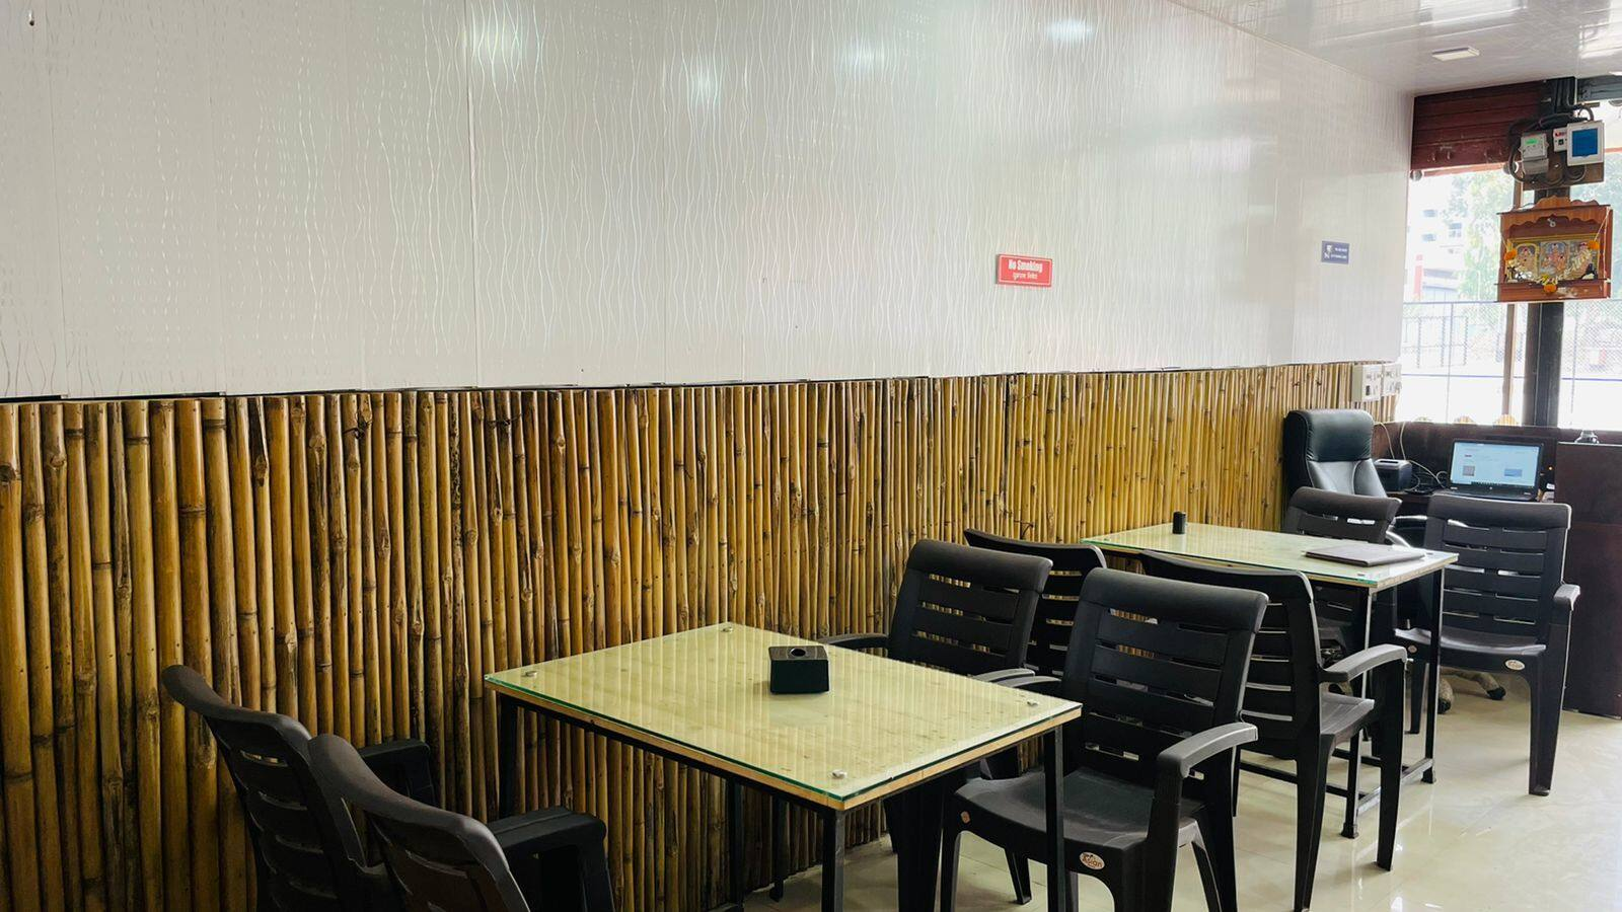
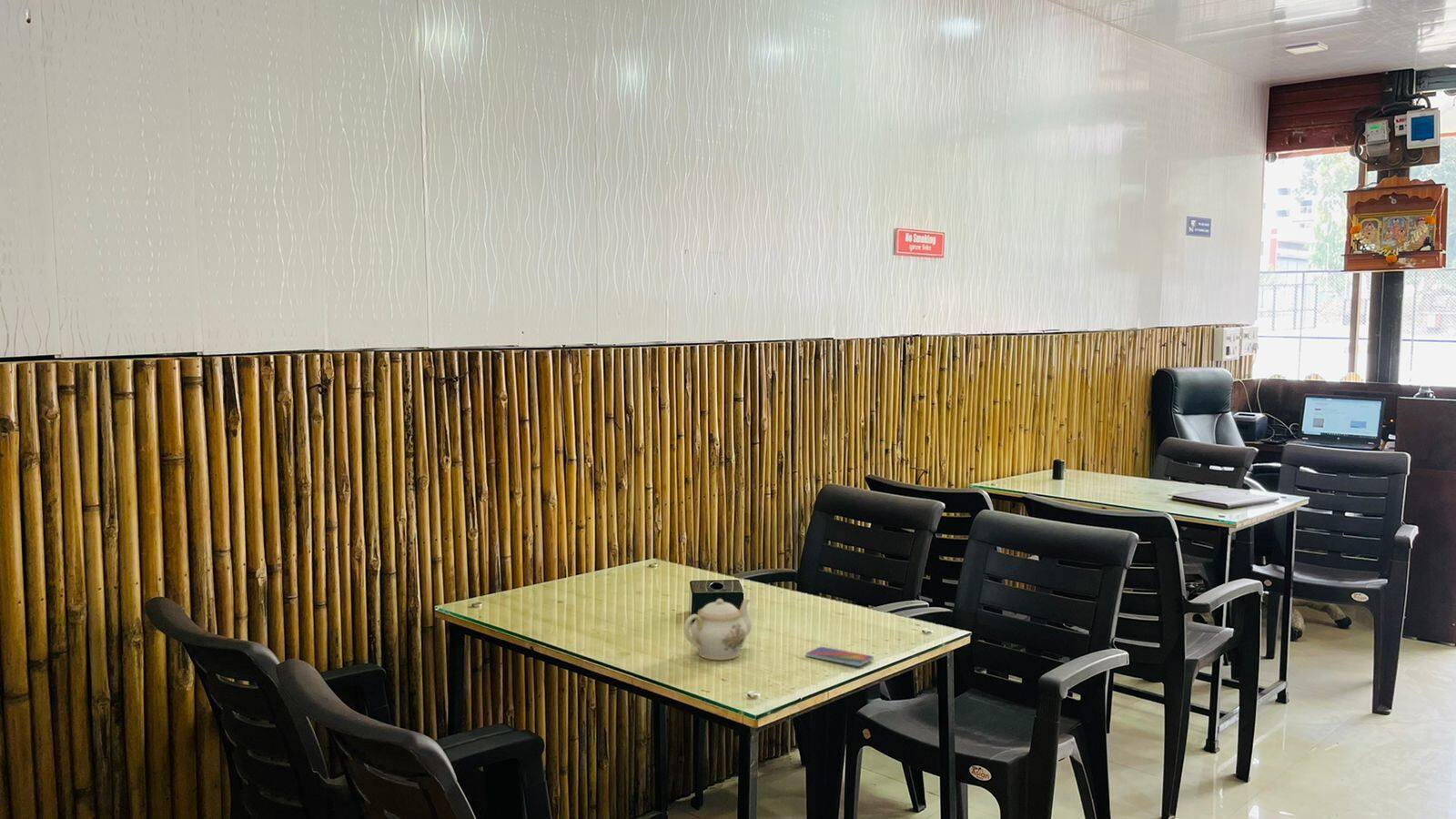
+ teapot (717, 627)
+ smartphone (839, 655)
